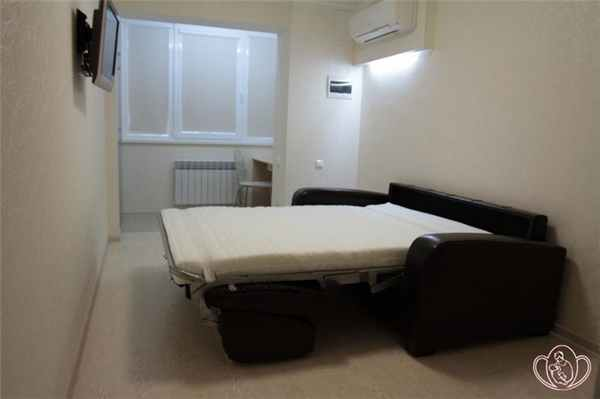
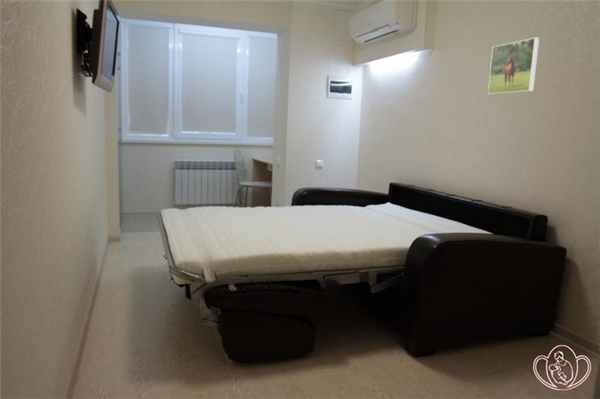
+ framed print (511, 67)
